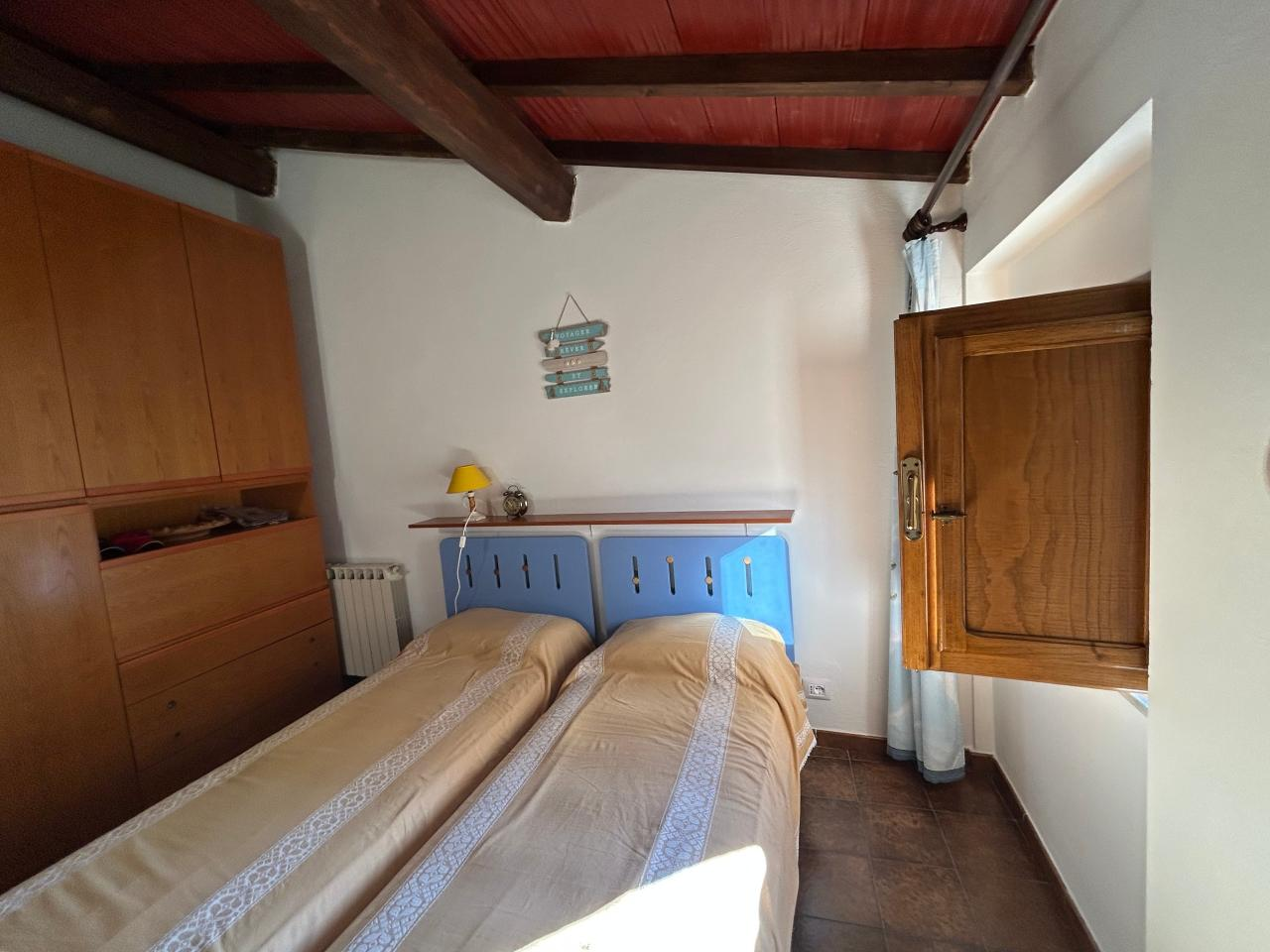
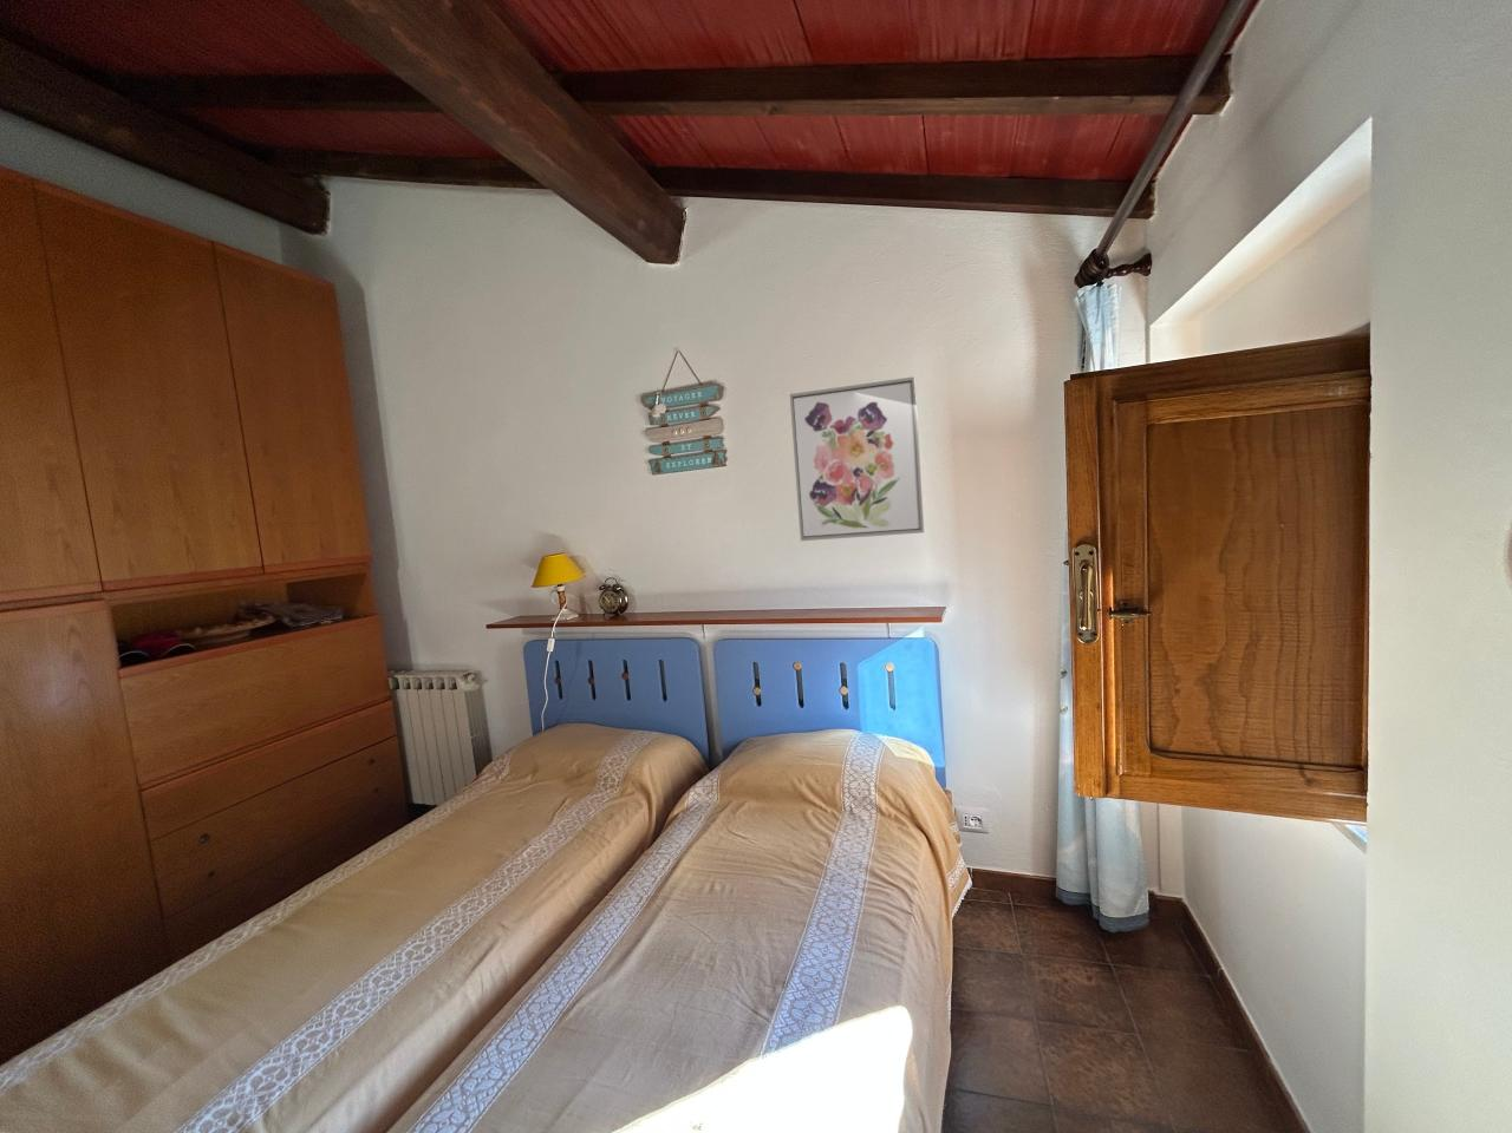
+ wall art (855, 462)
